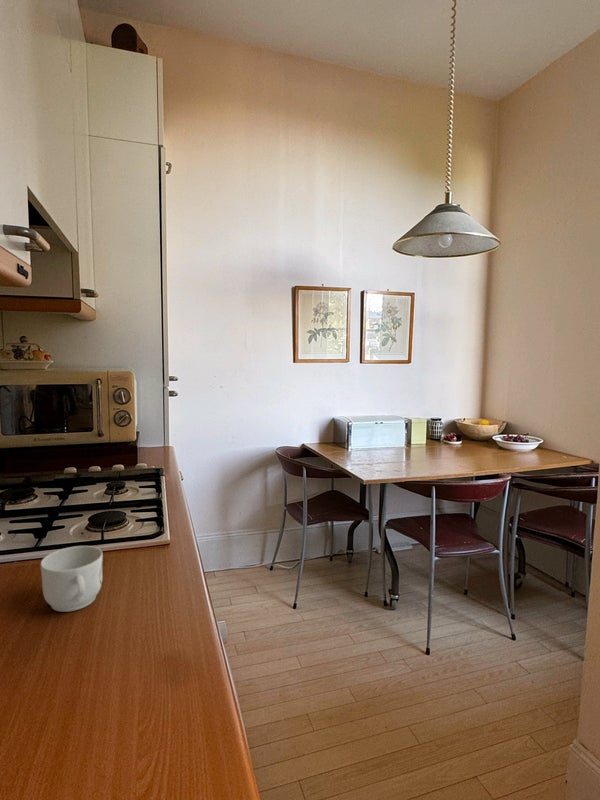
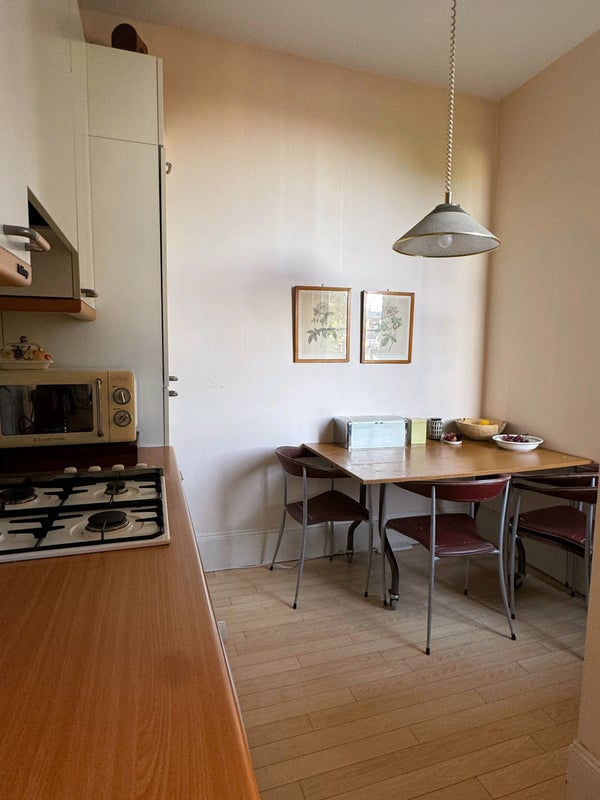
- mug (74, 582)
